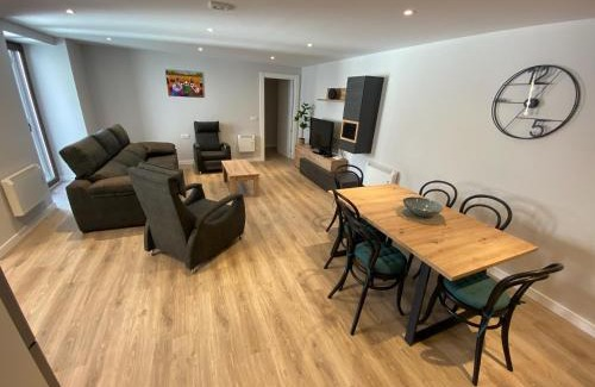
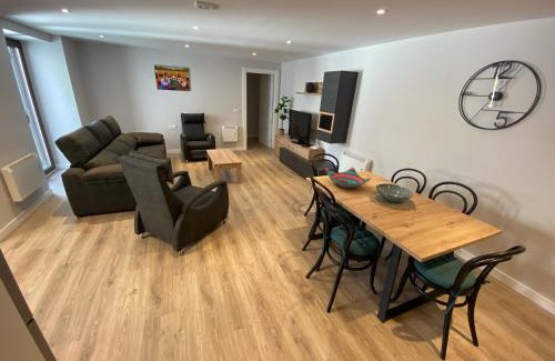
+ decorative bowl (346, 178)
